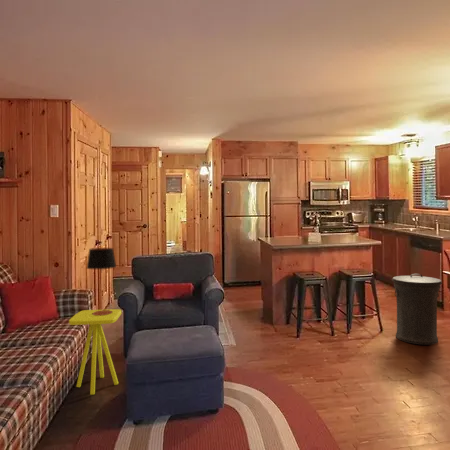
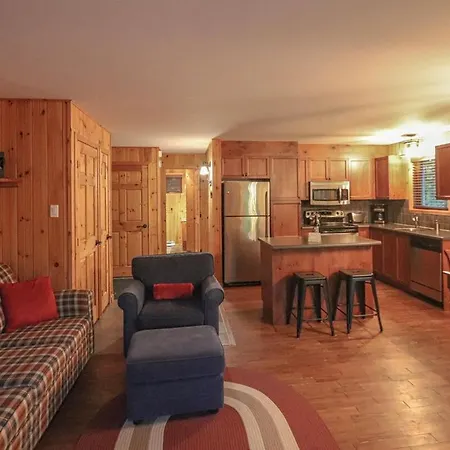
- side table (97, 349)
- table lamp (101, 270)
- trash can (416, 306)
